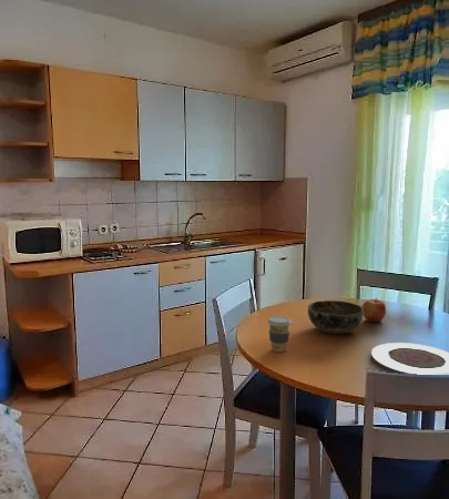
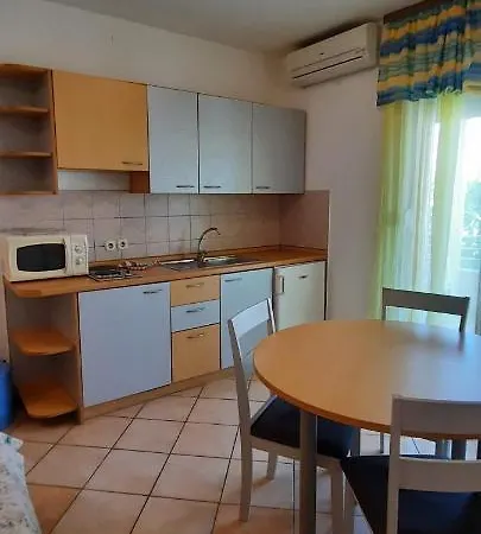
- coffee cup (278, 334)
- plate (416, 358)
- apple (374, 308)
- bowl (334, 318)
